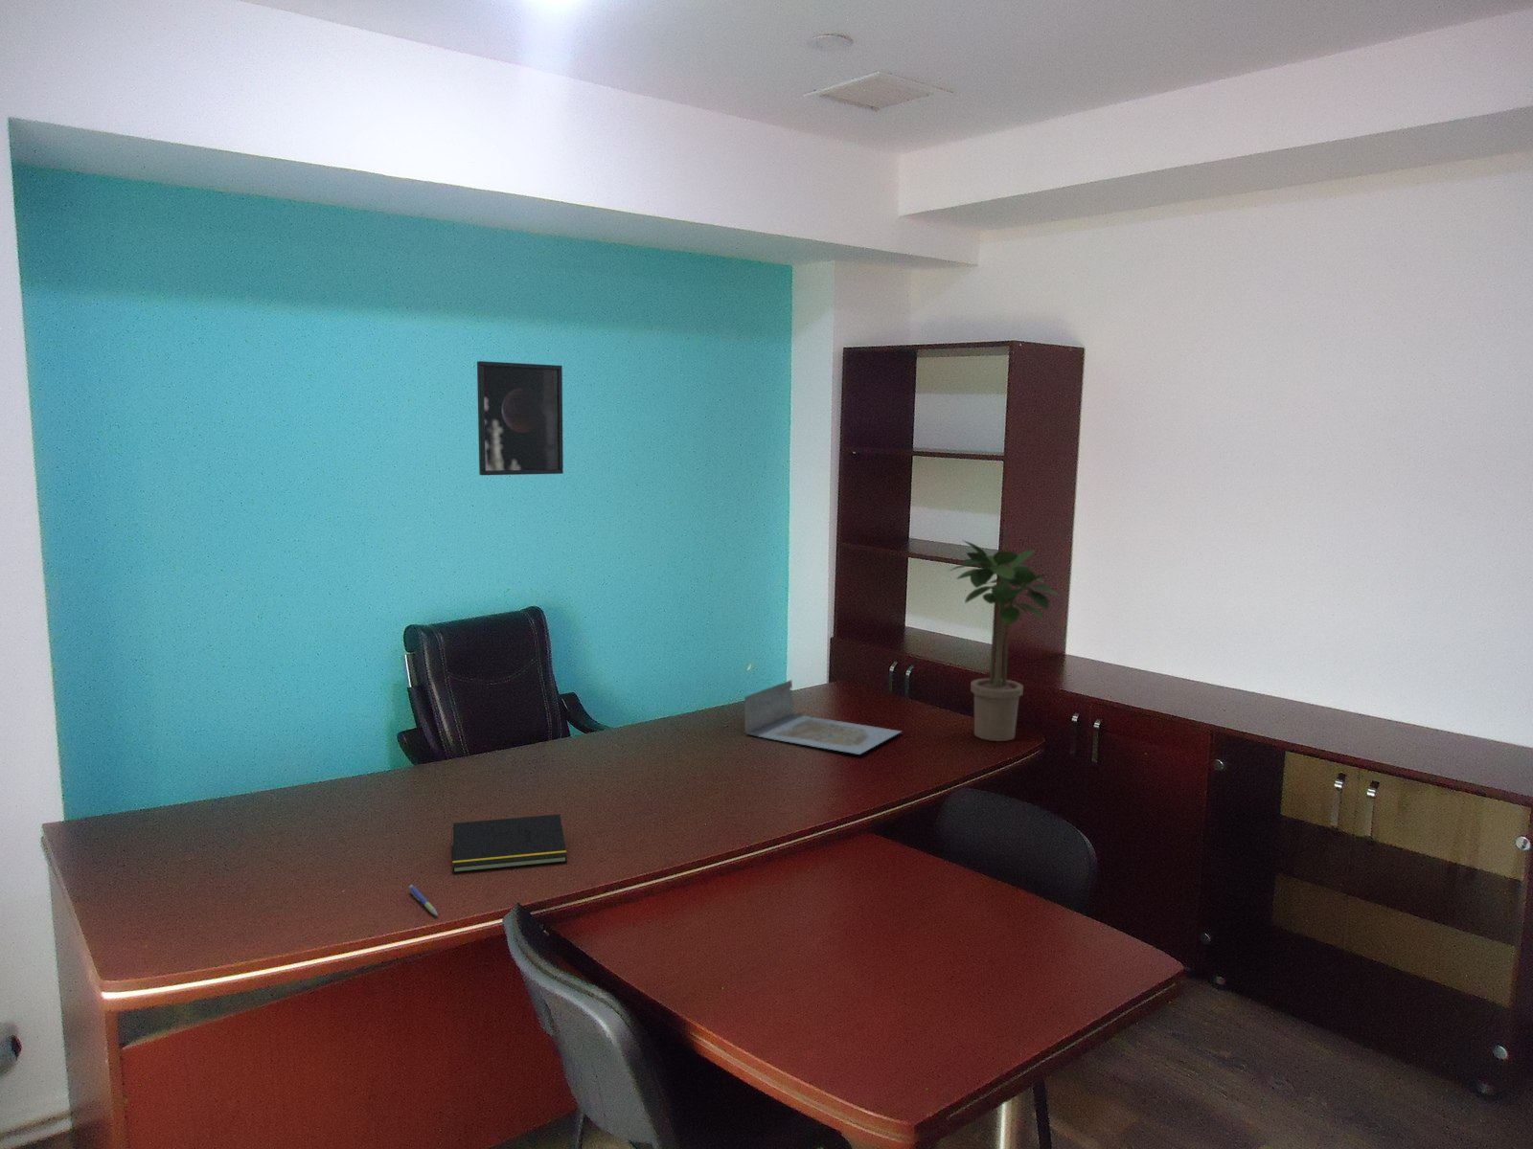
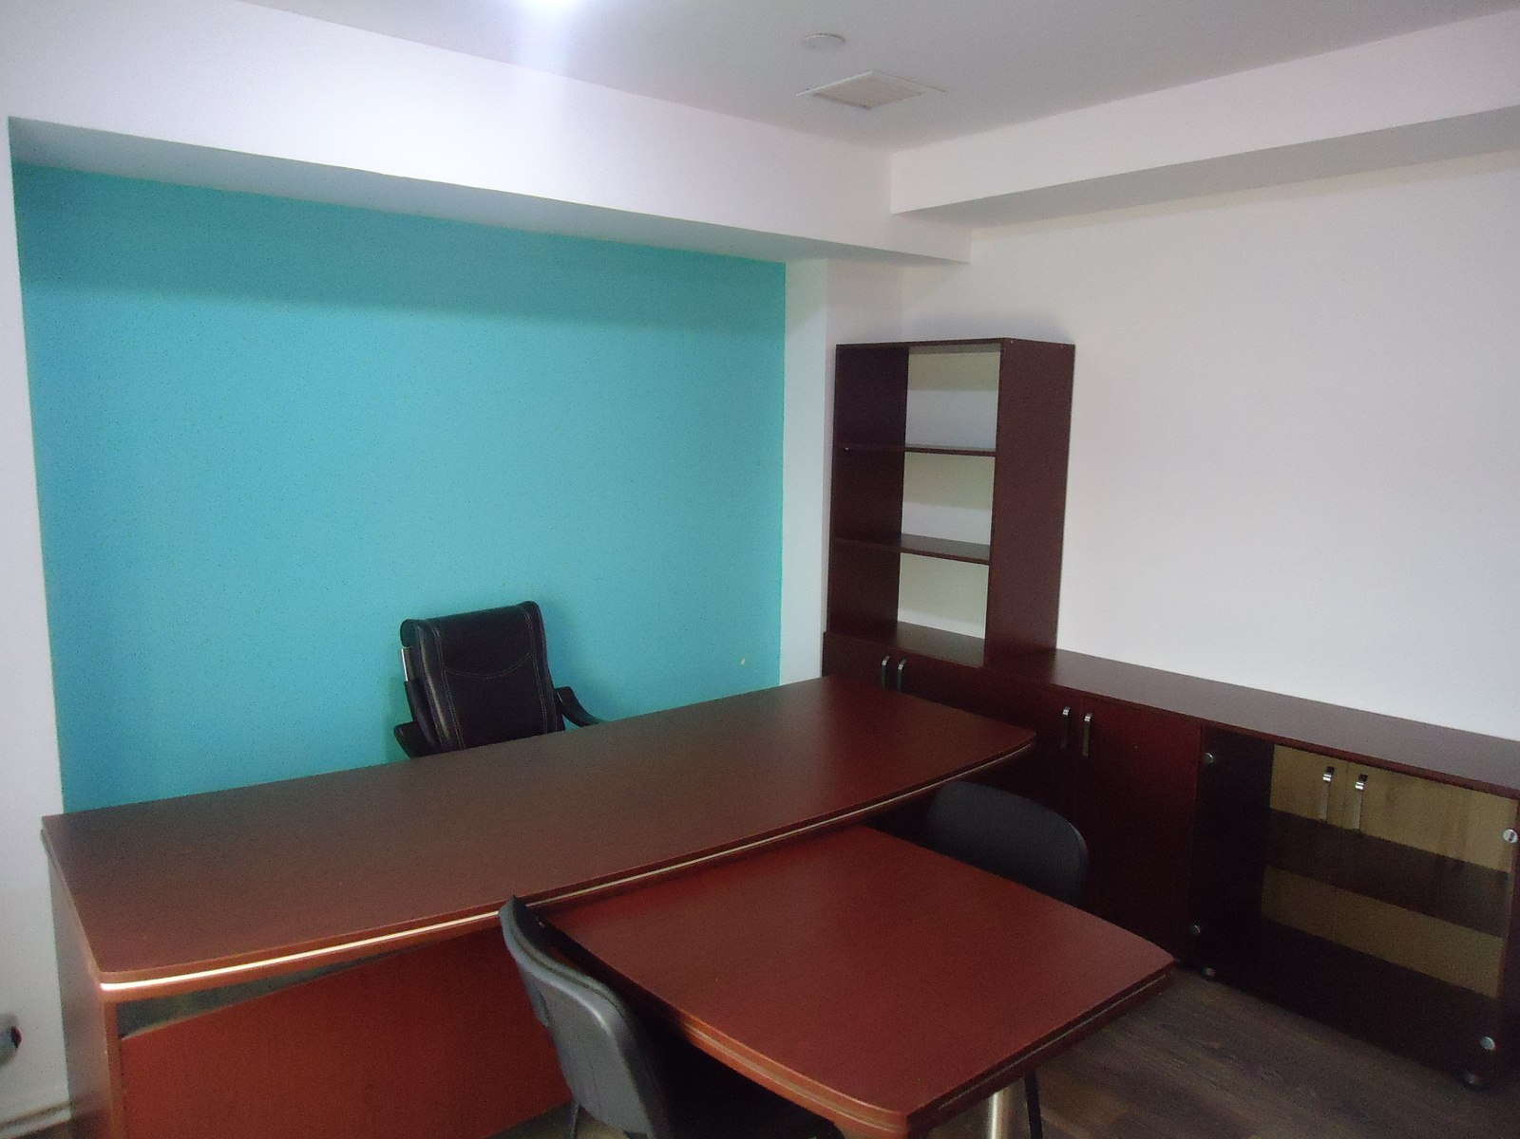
- notepad (508, 841)
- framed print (521, 419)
- picture frame (821, 718)
- potted plant (1006, 640)
- pen (424, 900)
